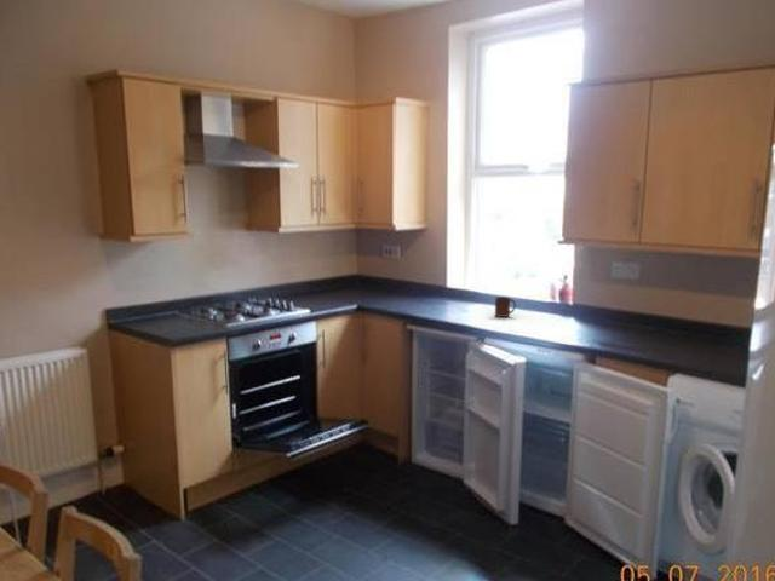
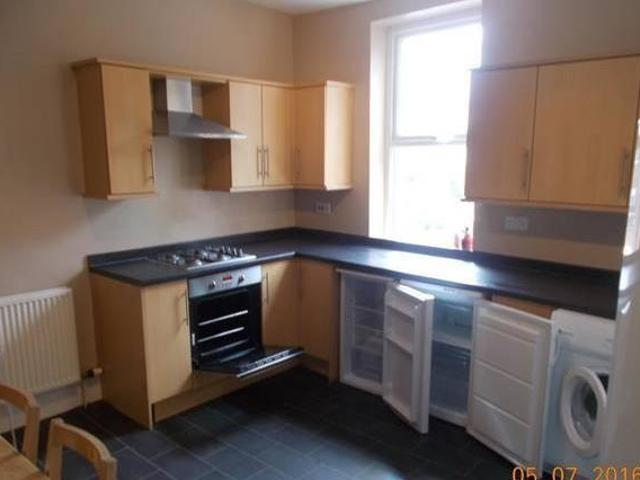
- cup (504, 306)
